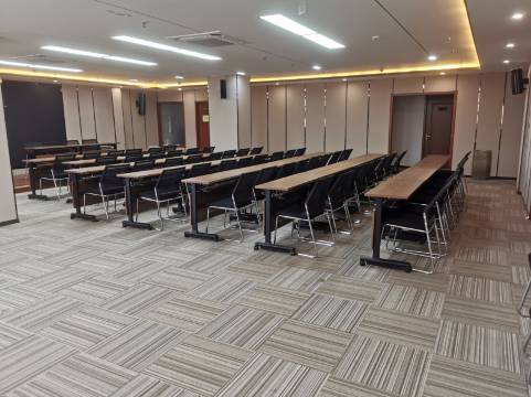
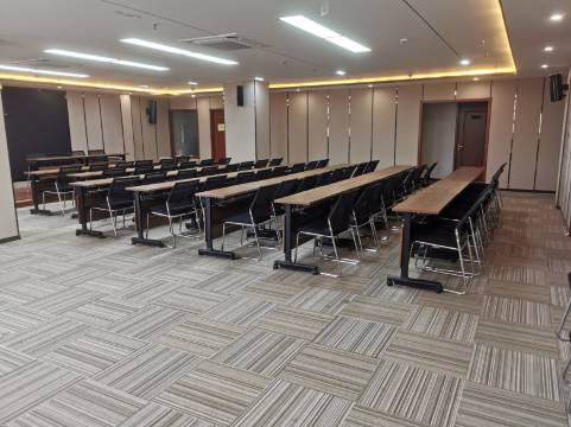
- wooden barrel (481, 164)
